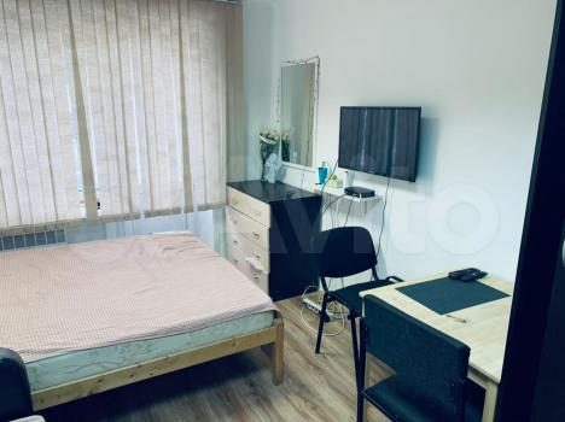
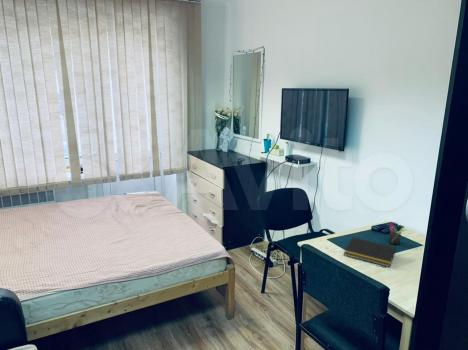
+ notepad (369, 251)
+ pen holder (394, 233)
